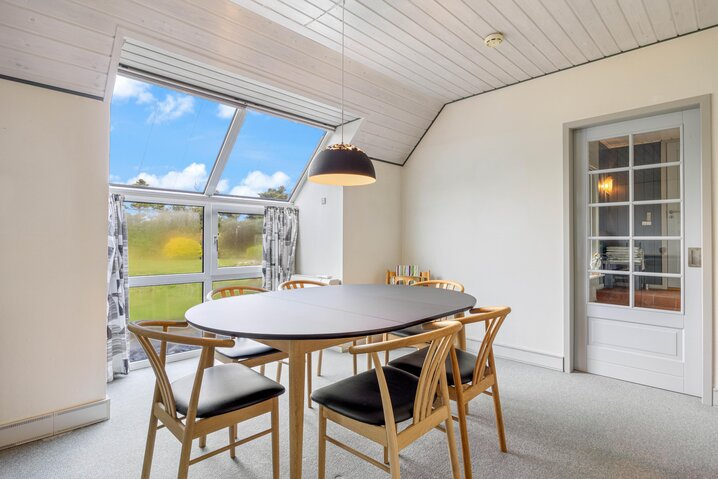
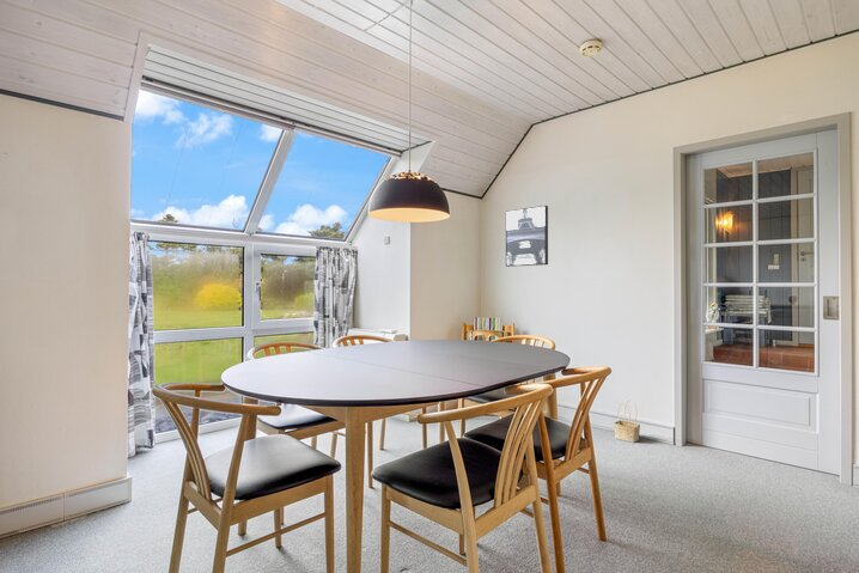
+ basket (627, 421)
+ wall art (525, 237)
